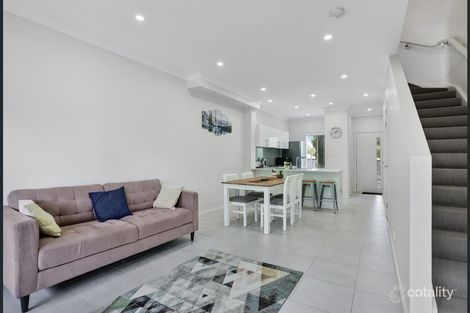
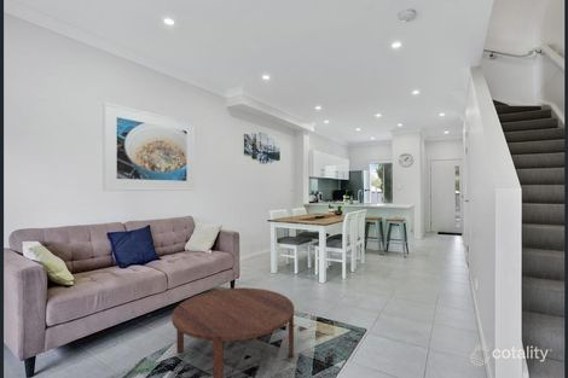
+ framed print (155, 152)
+ coffee table (234, 330)
